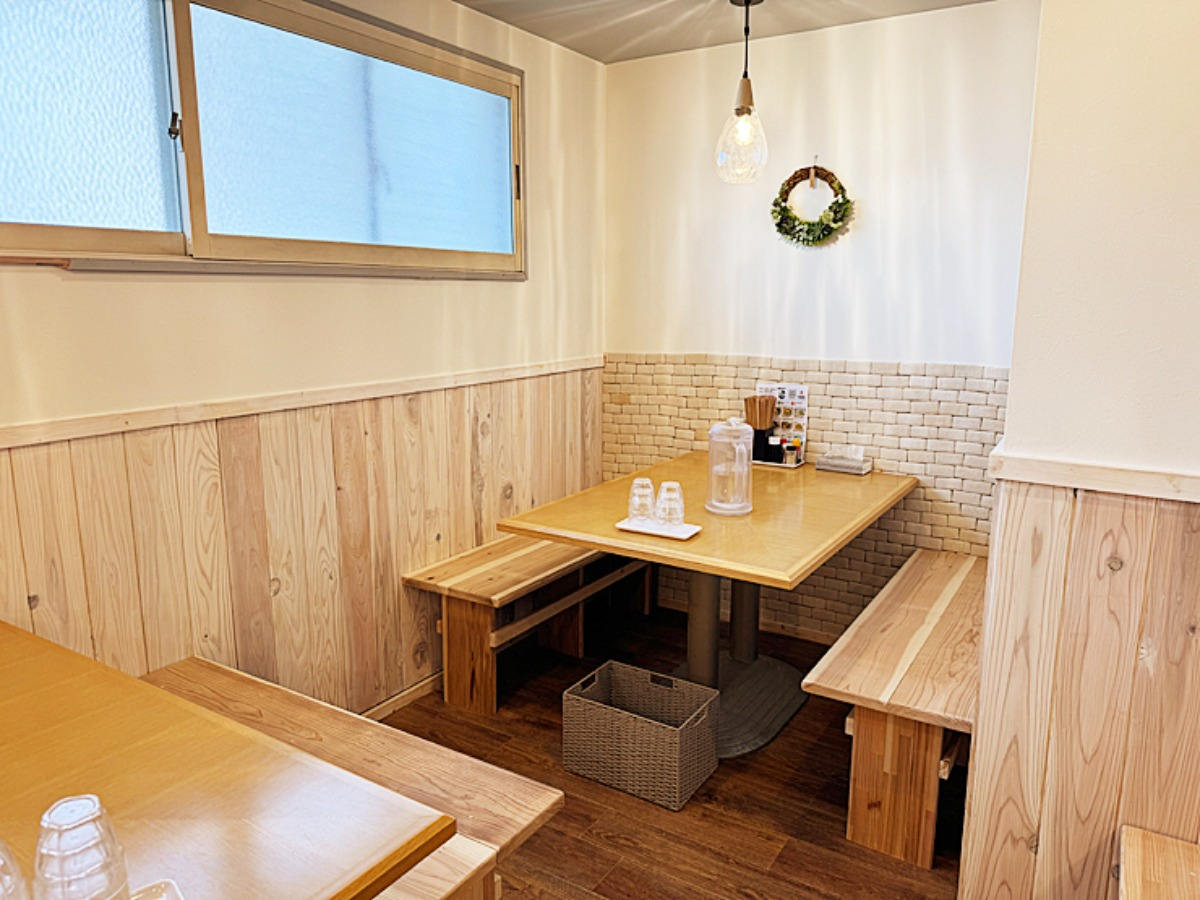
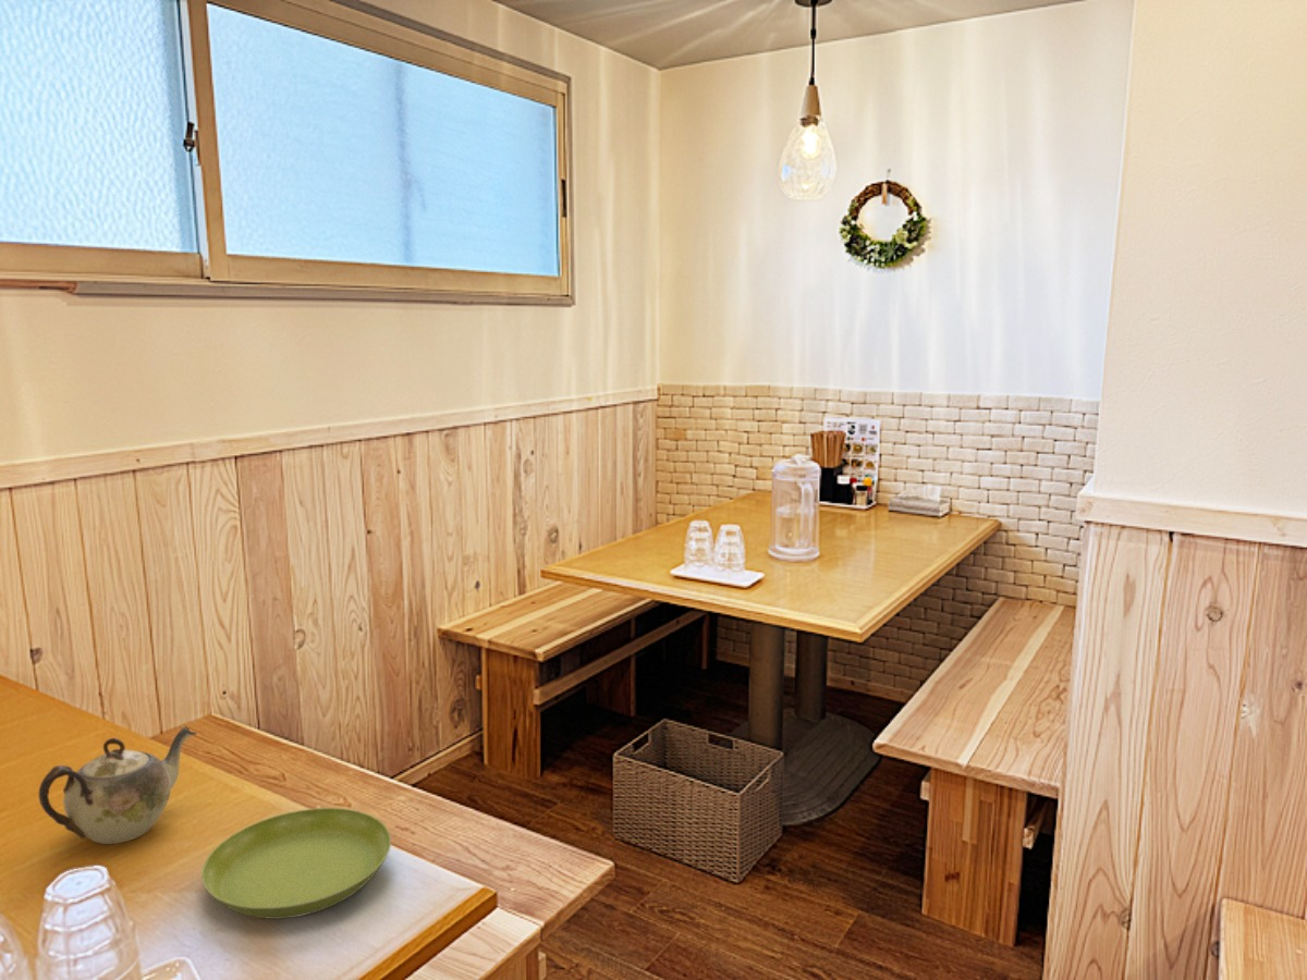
+ saucer (300, 865)
+ teapot (125, 781)
